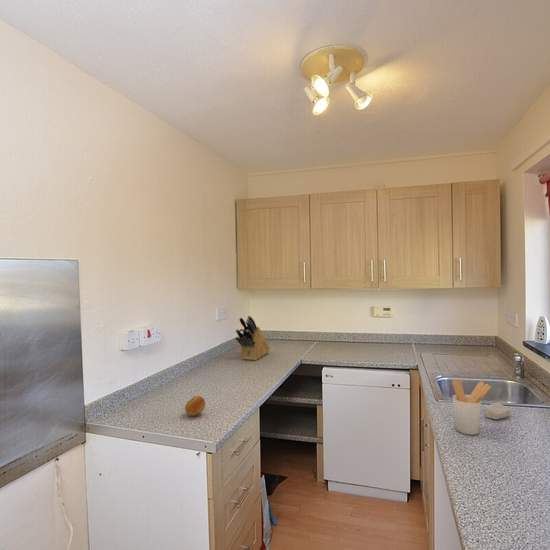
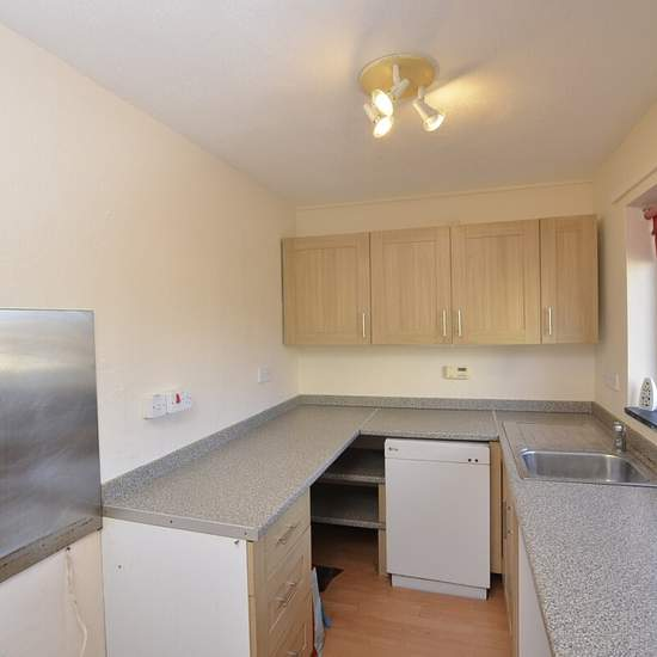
- knife block (253, 335)
- fruit (195, 405)
- utensil holder (472, 405)
- soap bar (496, 410)
